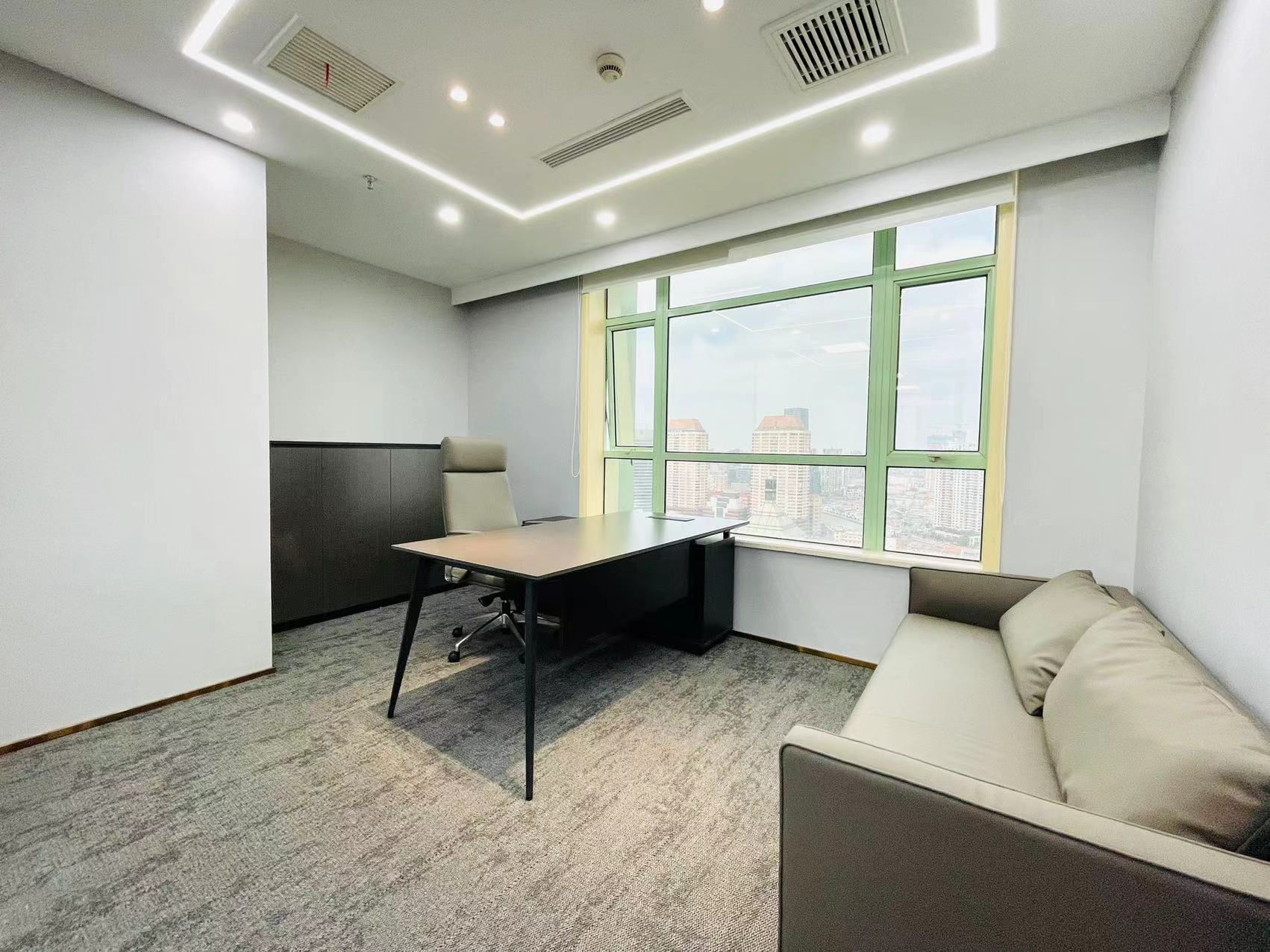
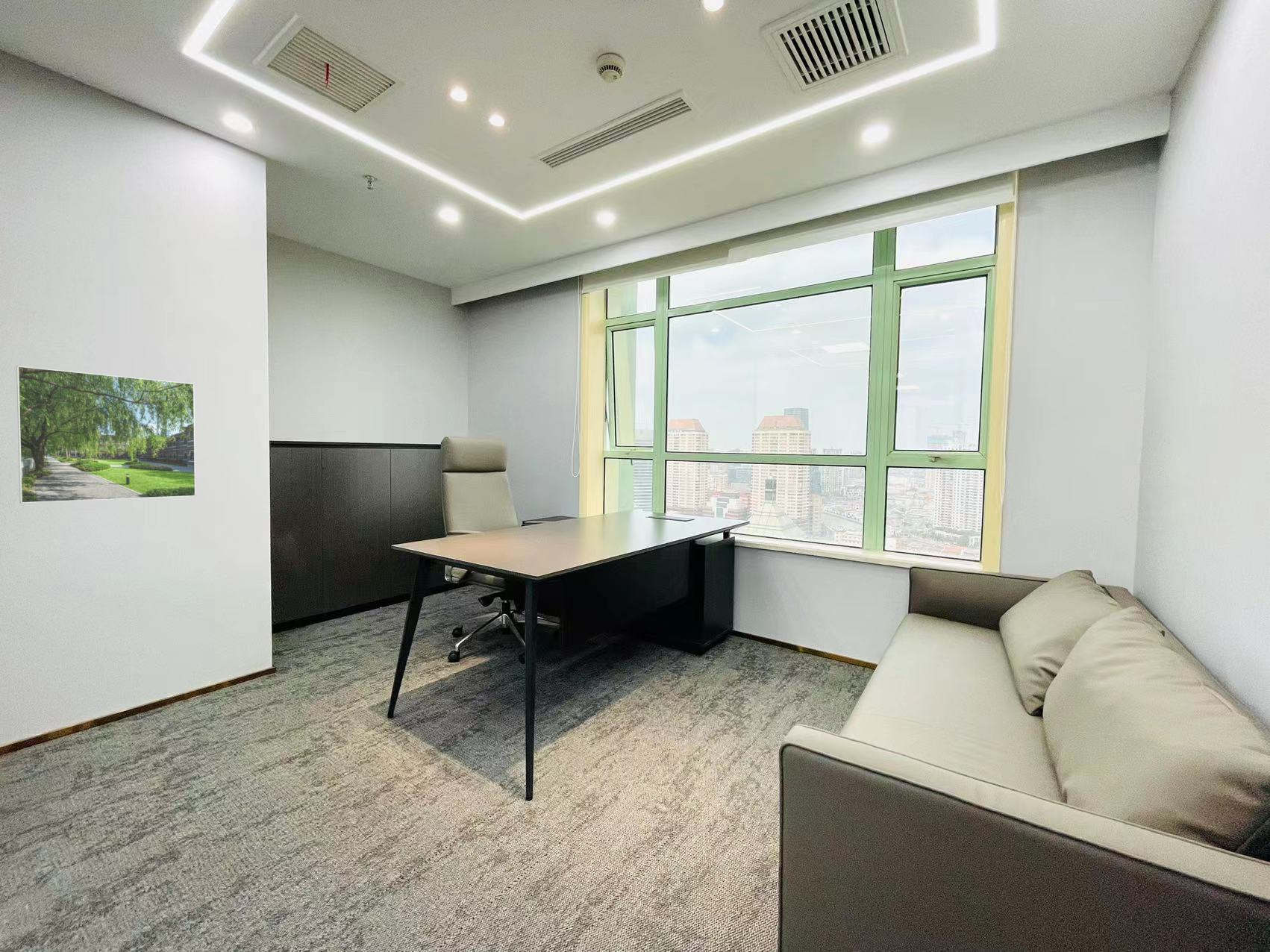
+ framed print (115, 437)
